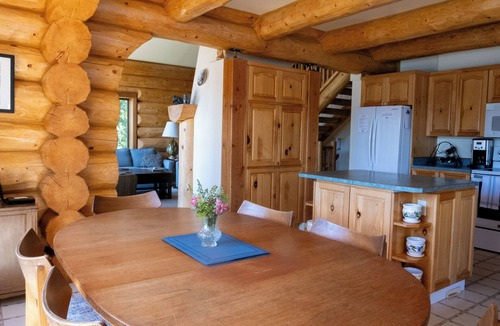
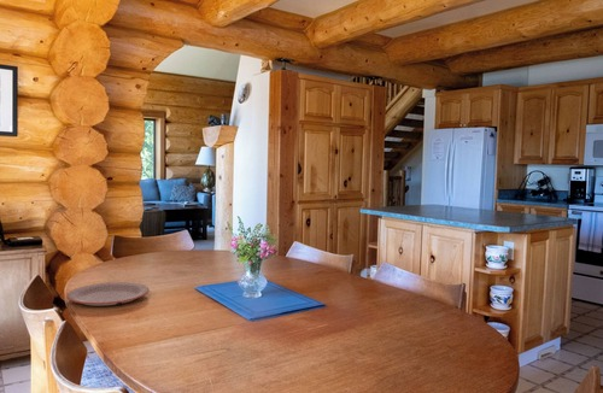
+ plate (109, 294)
